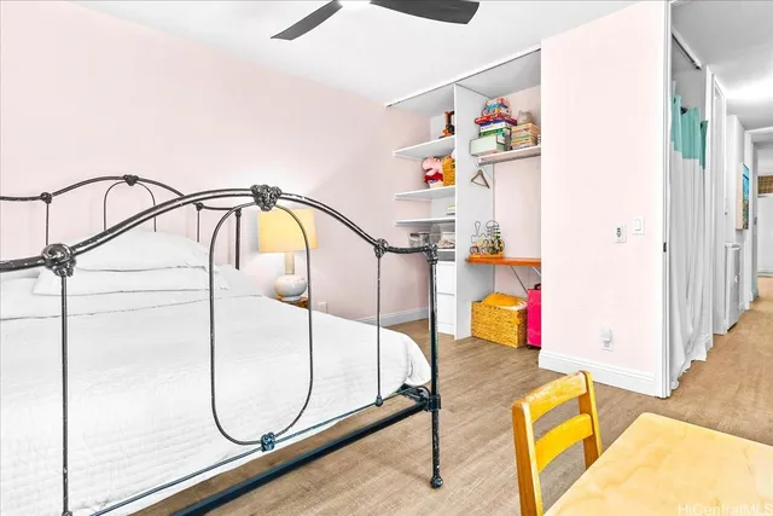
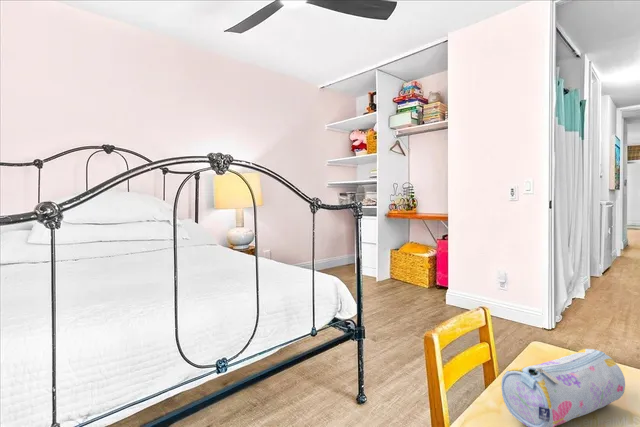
+ pencil case (562, 384)
